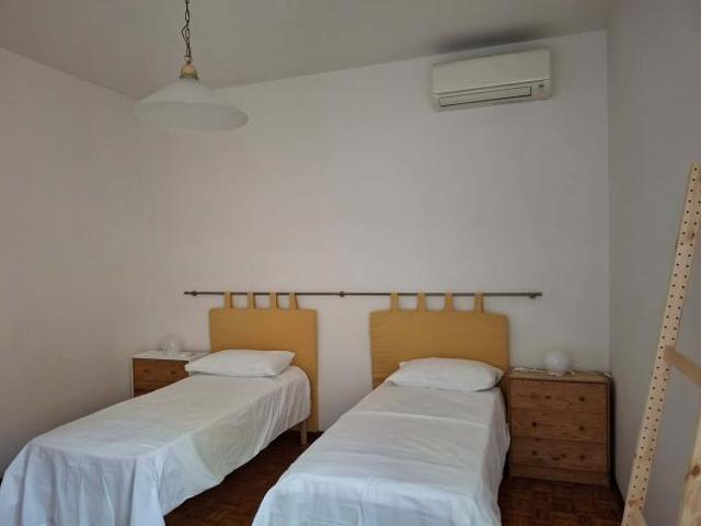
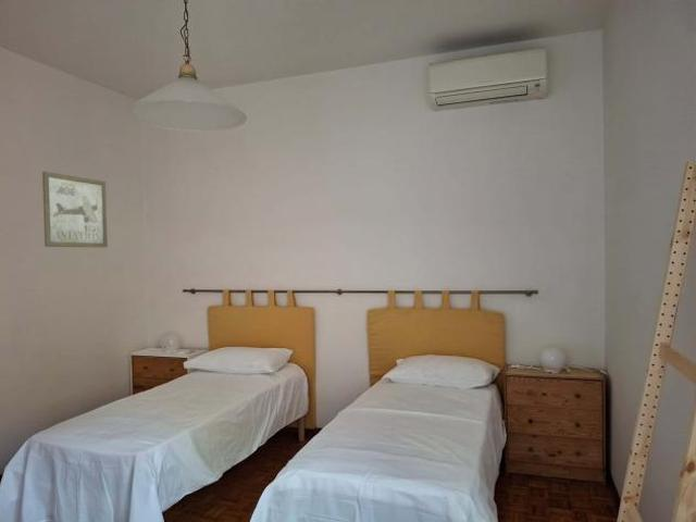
+ wall art (76, 212)
